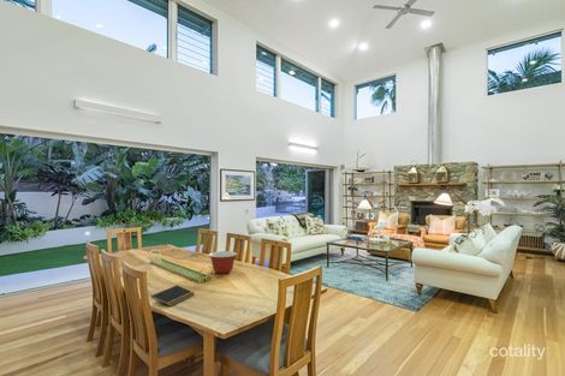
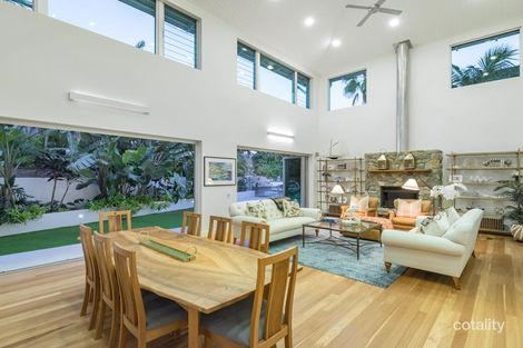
- notepad (173, 294)
- mixing bowl (222, 262)
